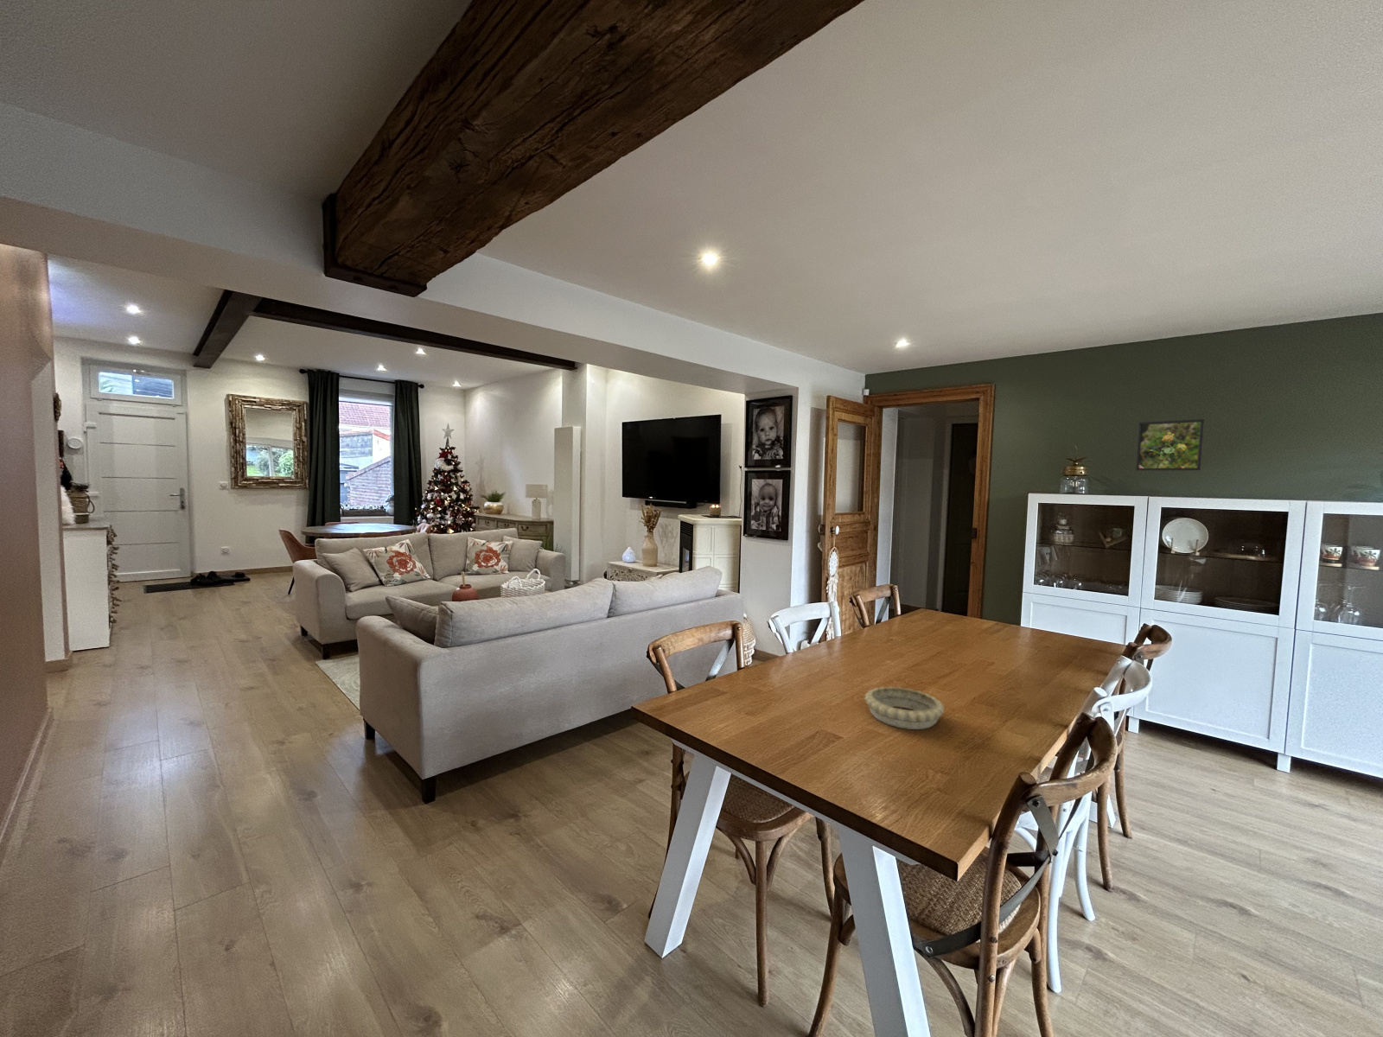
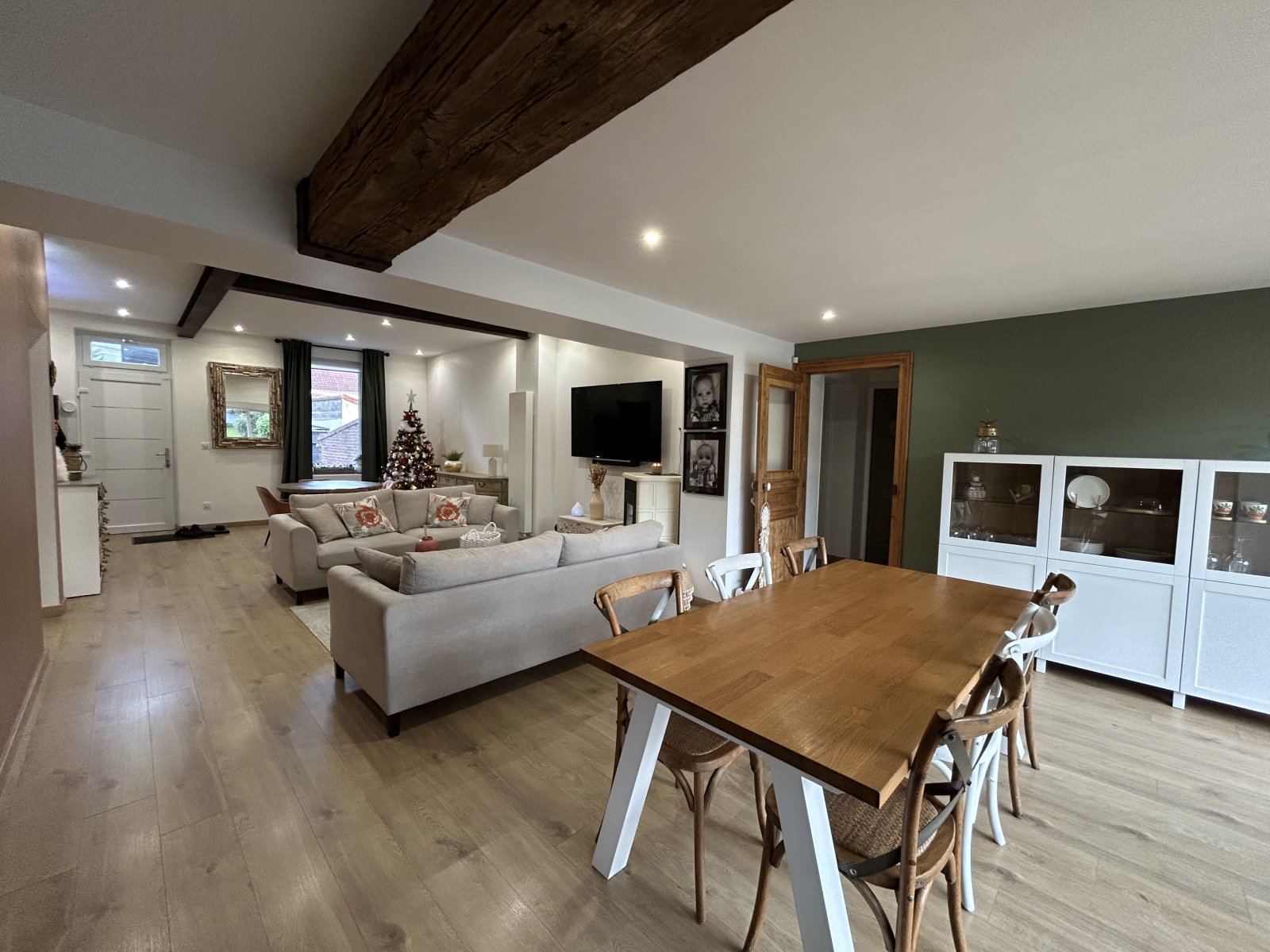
- decorative bowl (903, 707)
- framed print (1168, 446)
